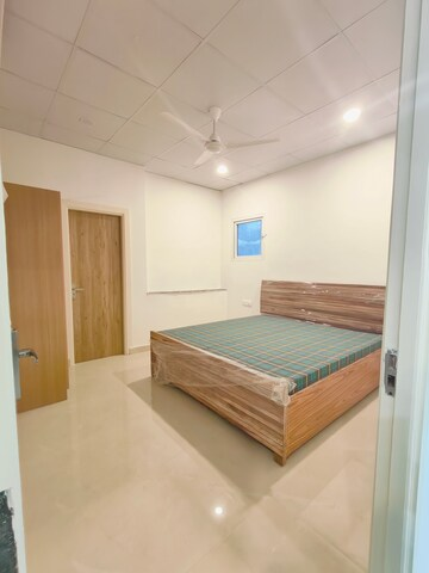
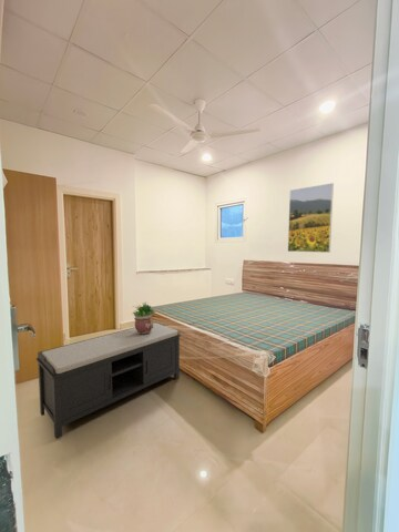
+ potted plant (142, 317)
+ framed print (308, 219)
+ bench (117, 367)
